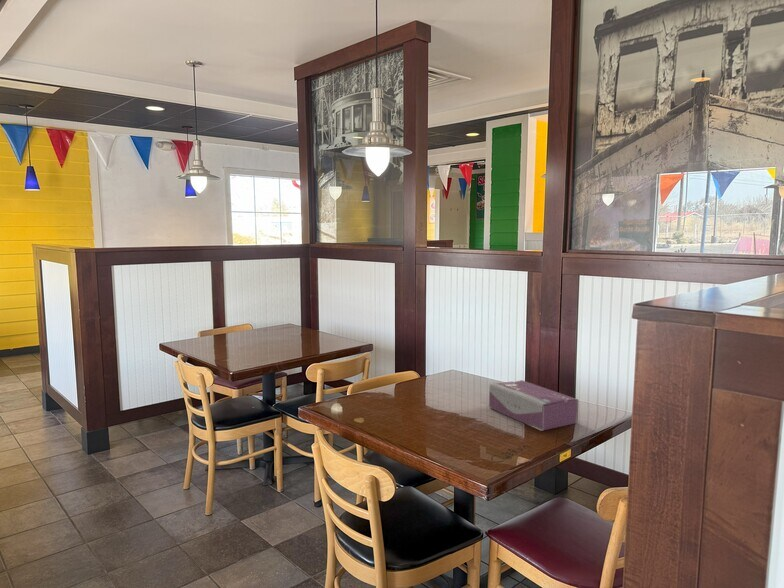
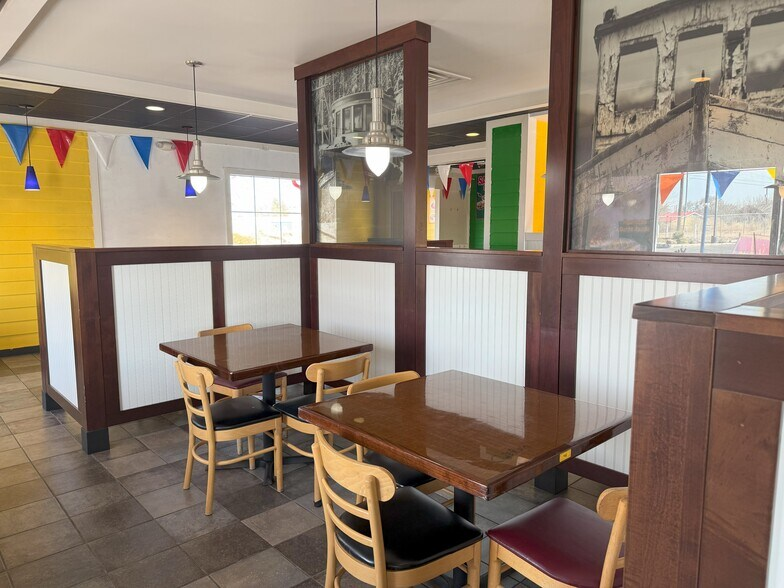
- tissue box (531, 402)
